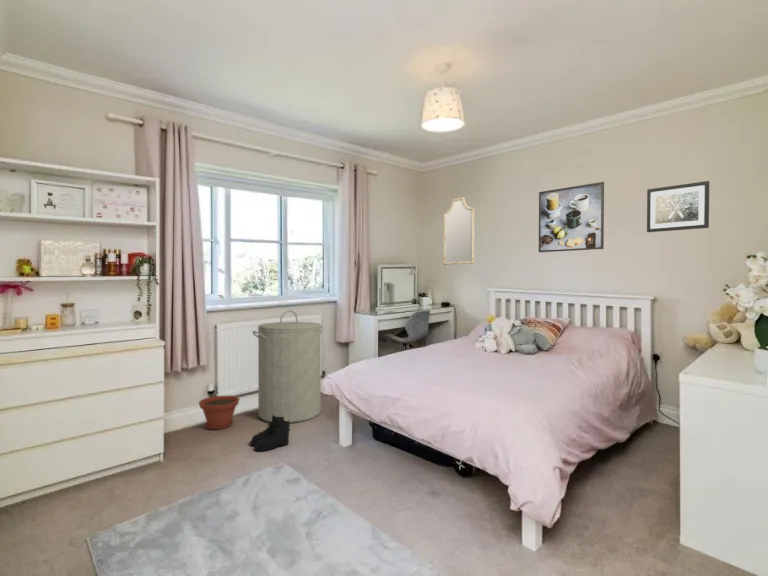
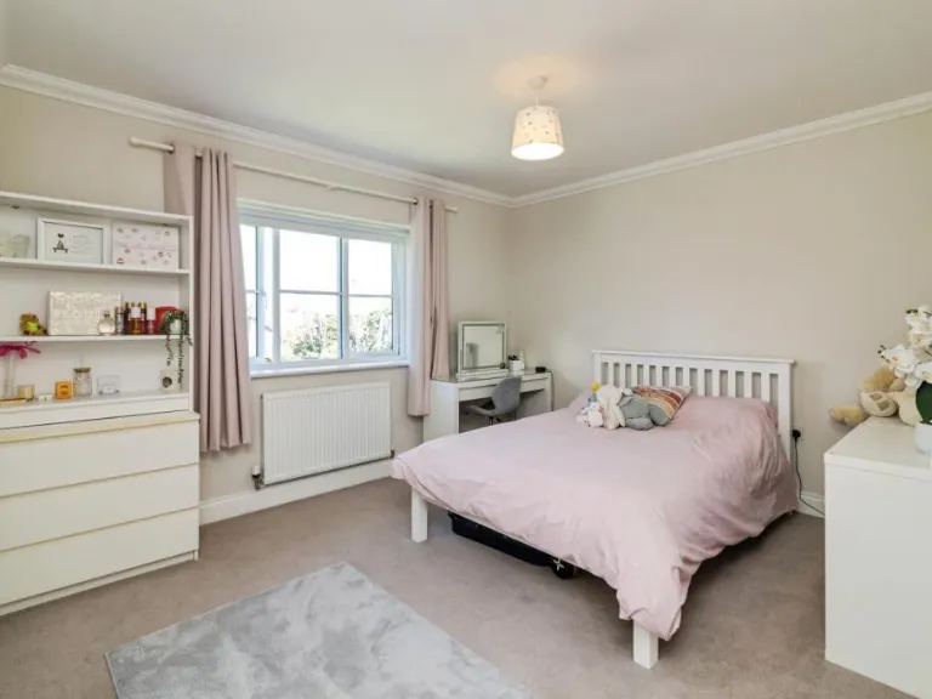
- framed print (569, 219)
- wall art (676, 207)
- plant pot (219, 413)
- laundry hamper (290, 361)
- boots (270, 431)
- home mirror (458, 231)
